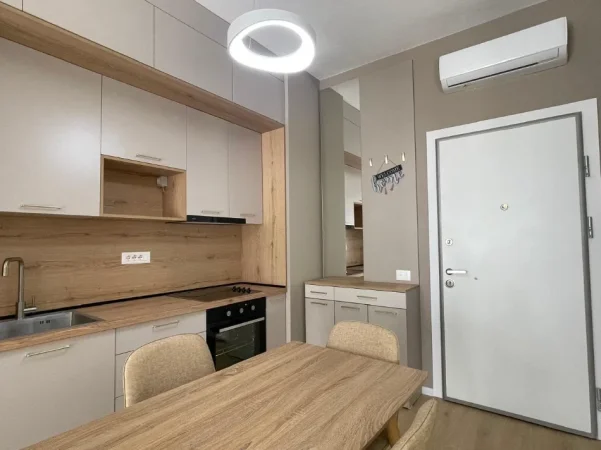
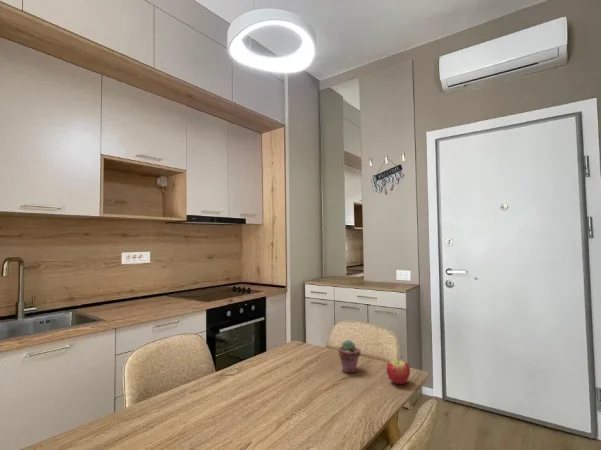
+ potted succulent (349, 355)
+ apple (398, 368)
